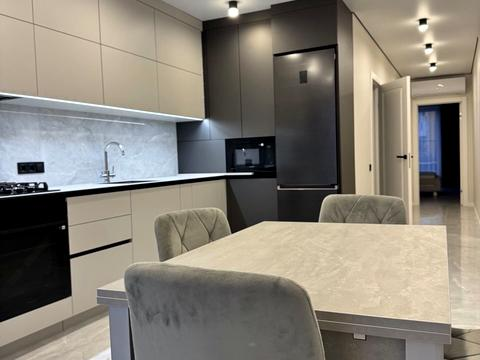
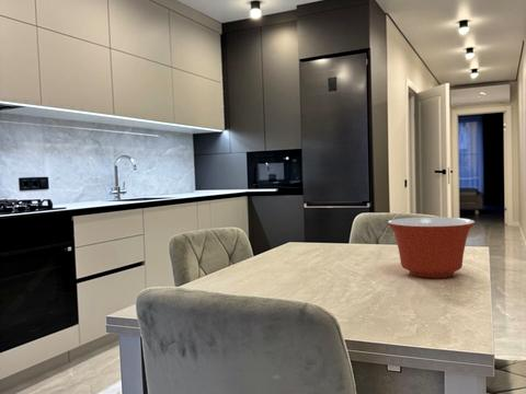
+ mixing bowl (430, 247)
